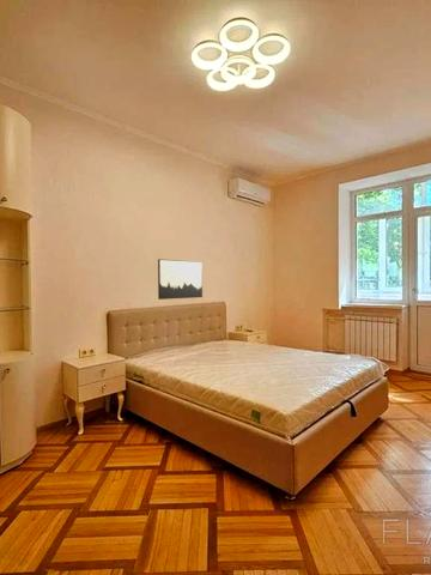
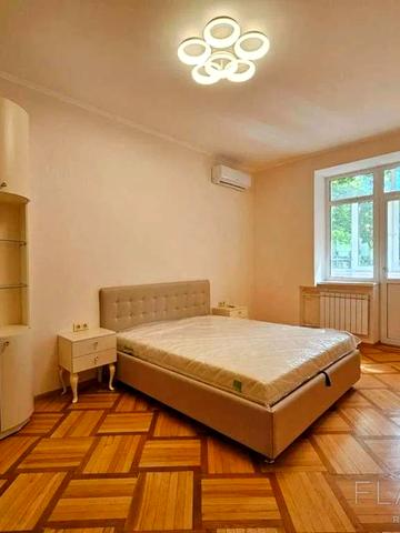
- wall art (181, 279)
